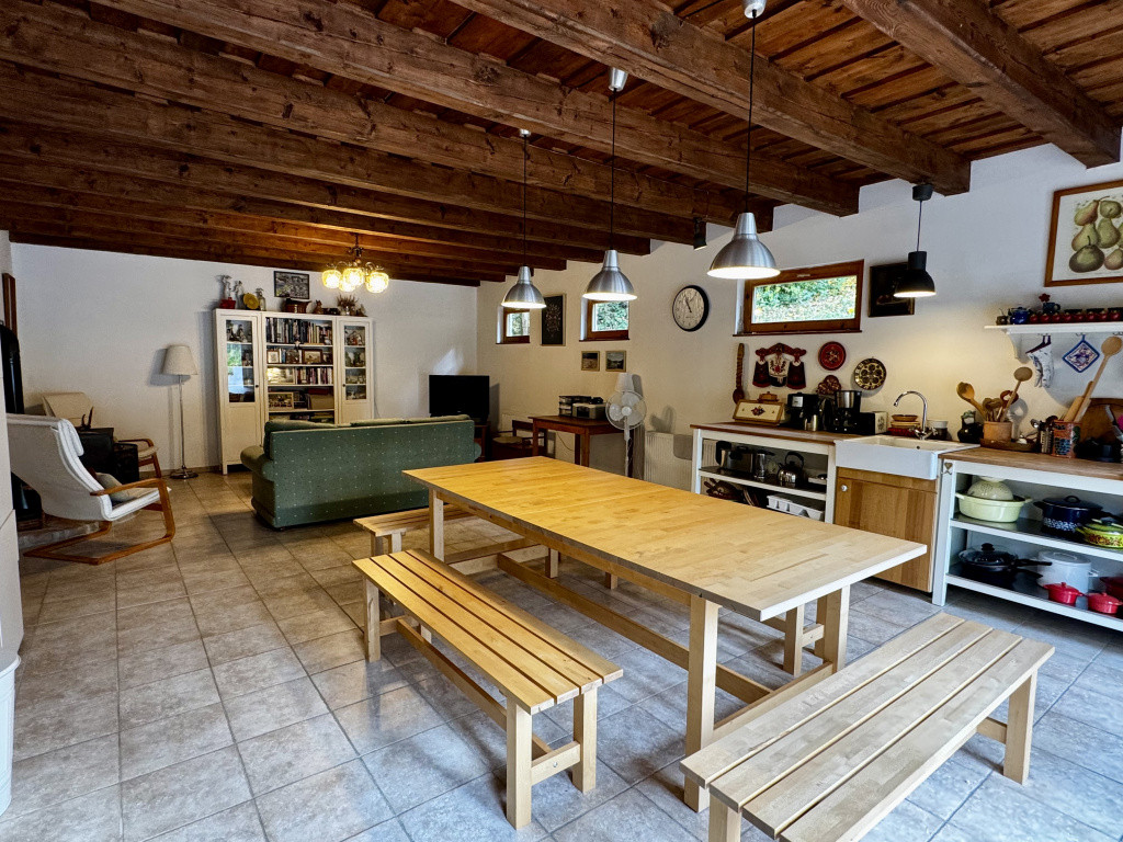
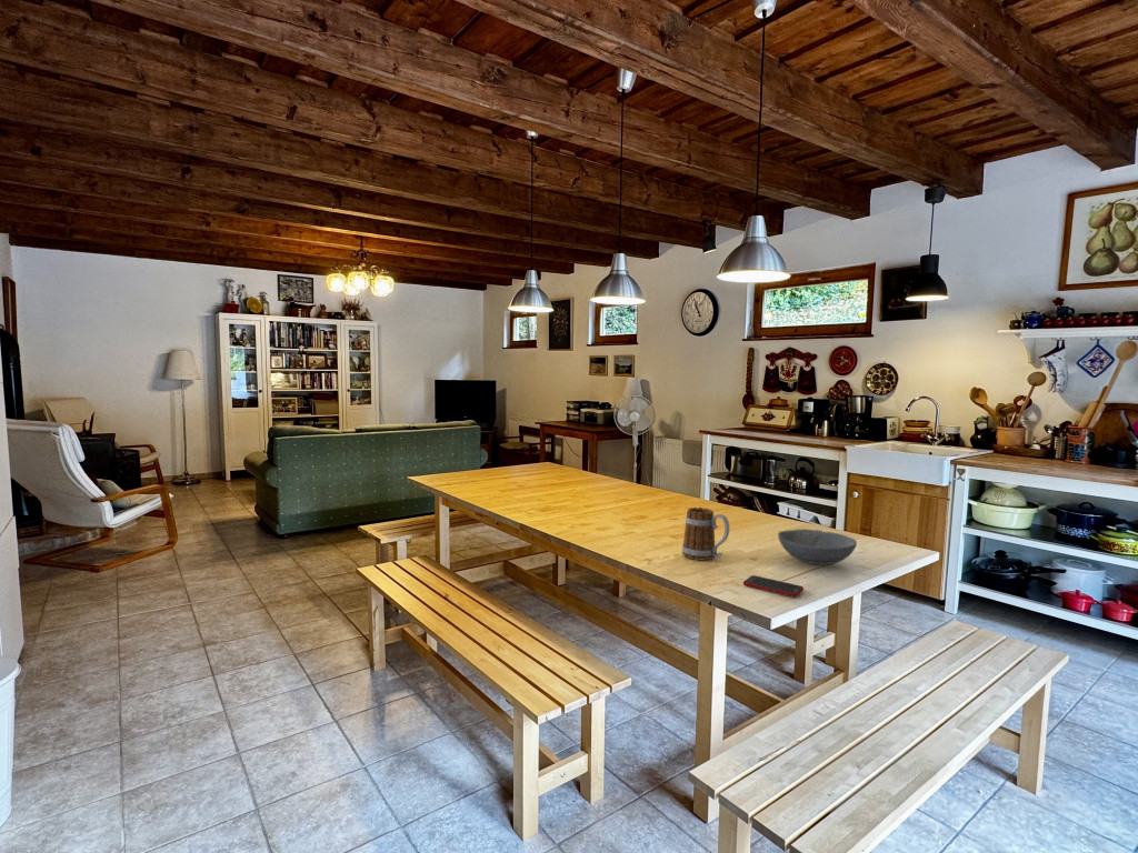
+ cell phone (772, 585)
+ mug (706, 534)
+ bowl (816, 549)
